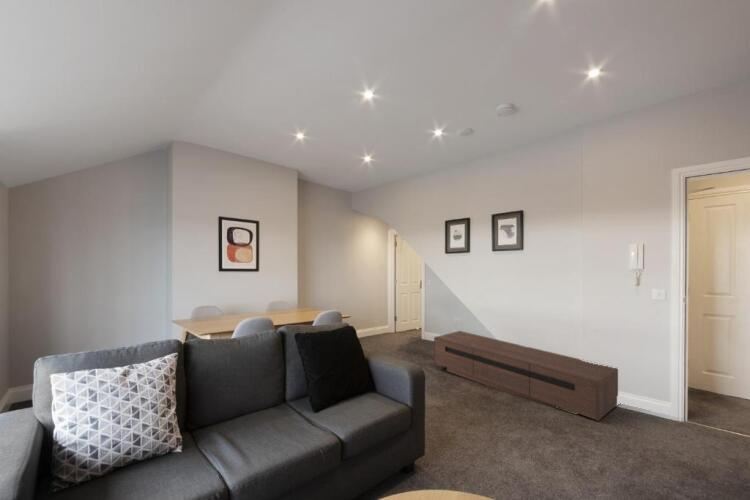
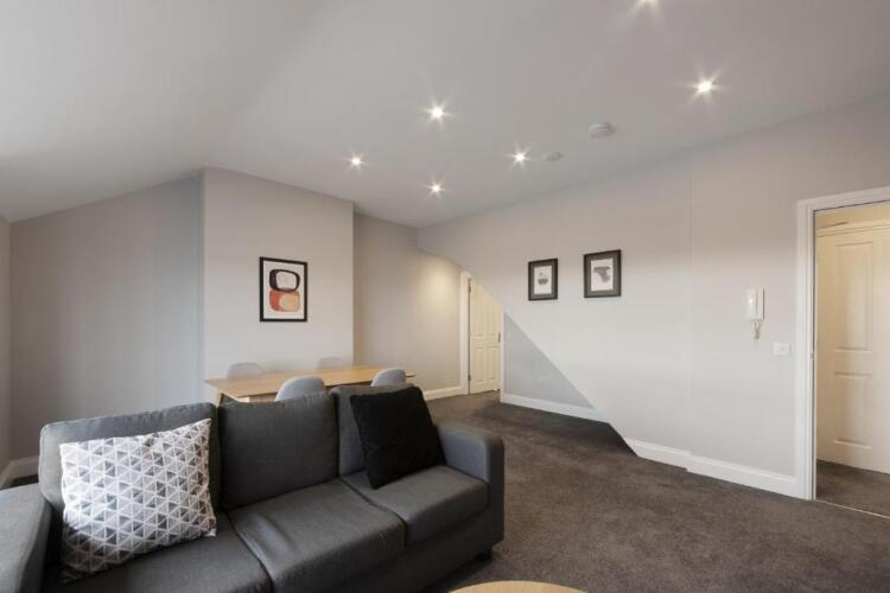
- media console (512, 367)
